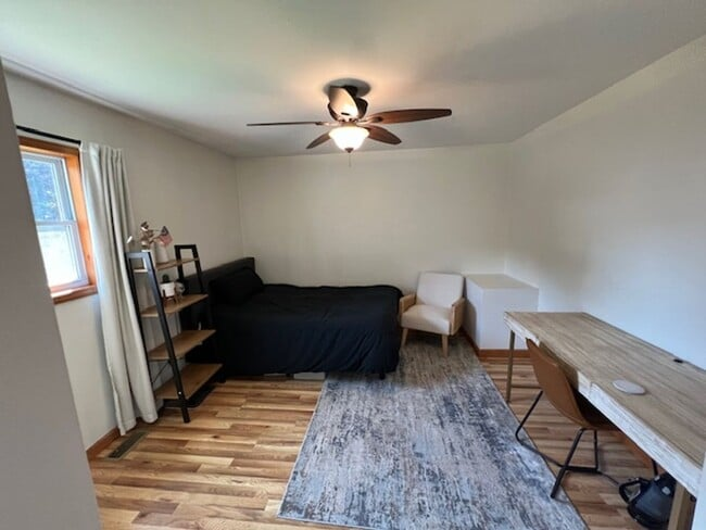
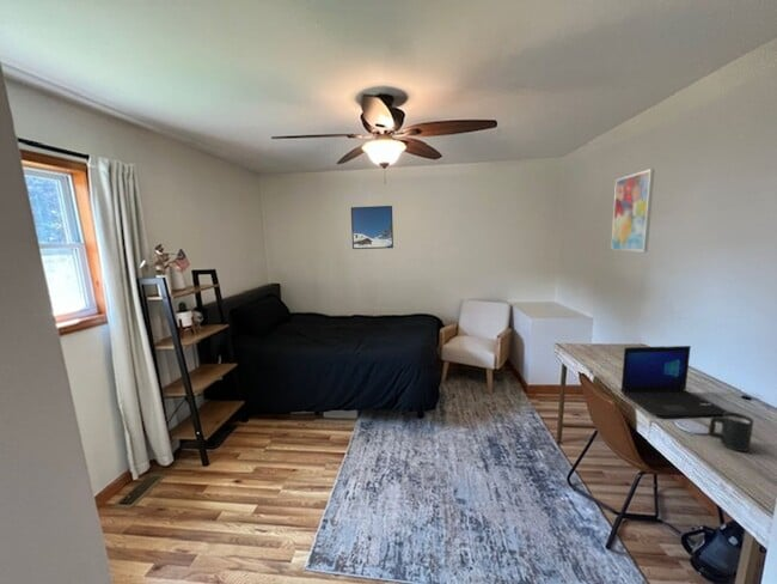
+ wall art (630, 213)
+ mug (729, 430)
+ laptop (673, 379)
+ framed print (372, 227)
